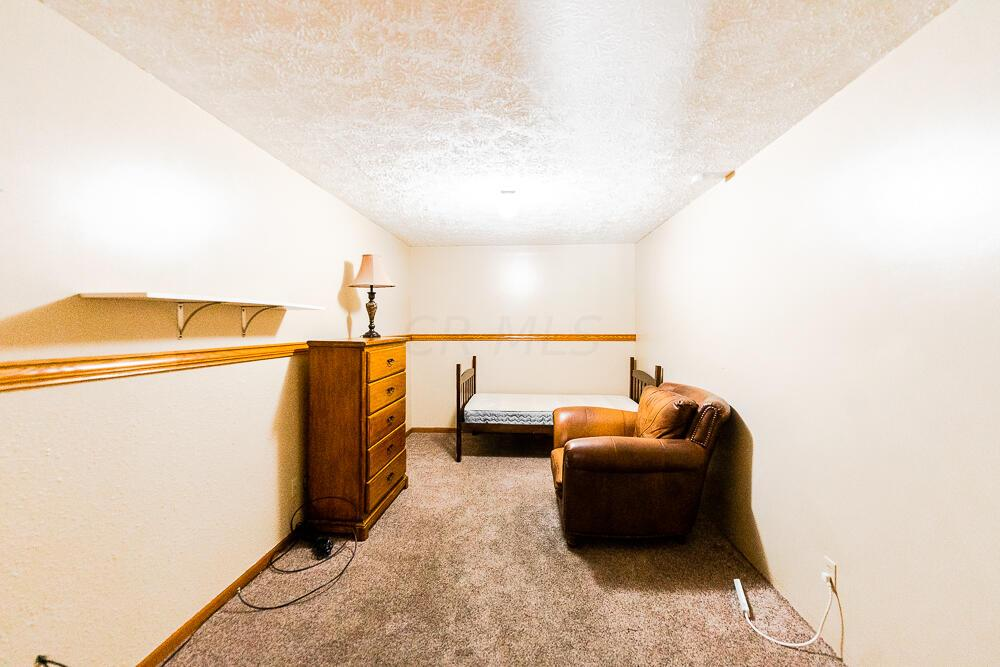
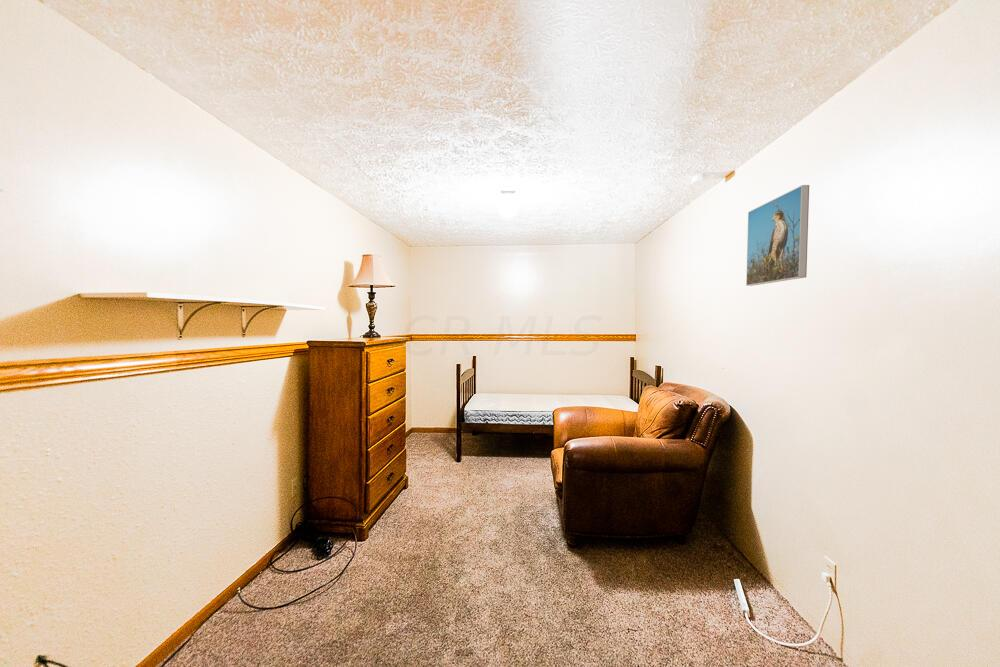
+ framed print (774, 241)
